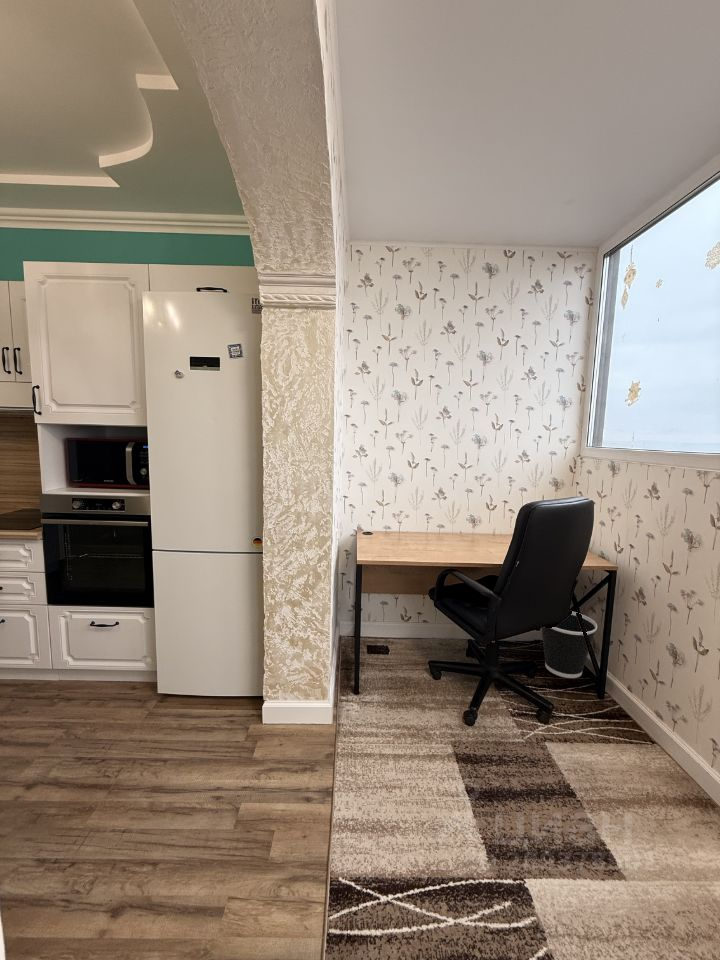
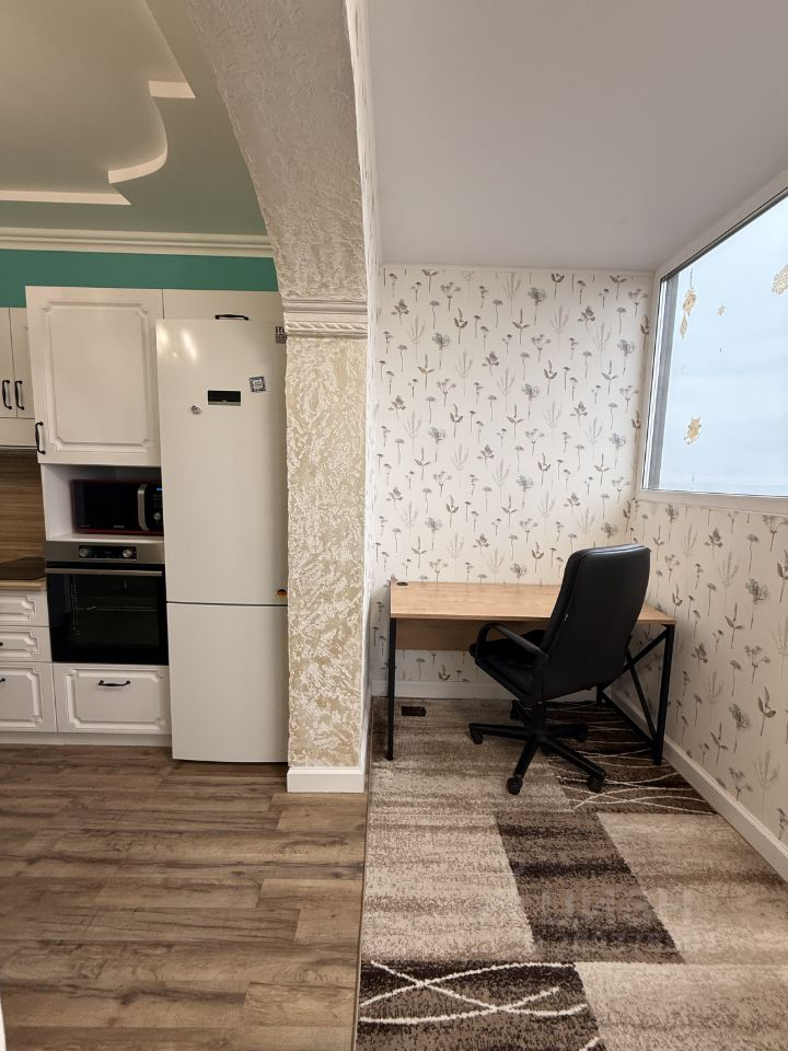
- wastebasket (565, 644)
